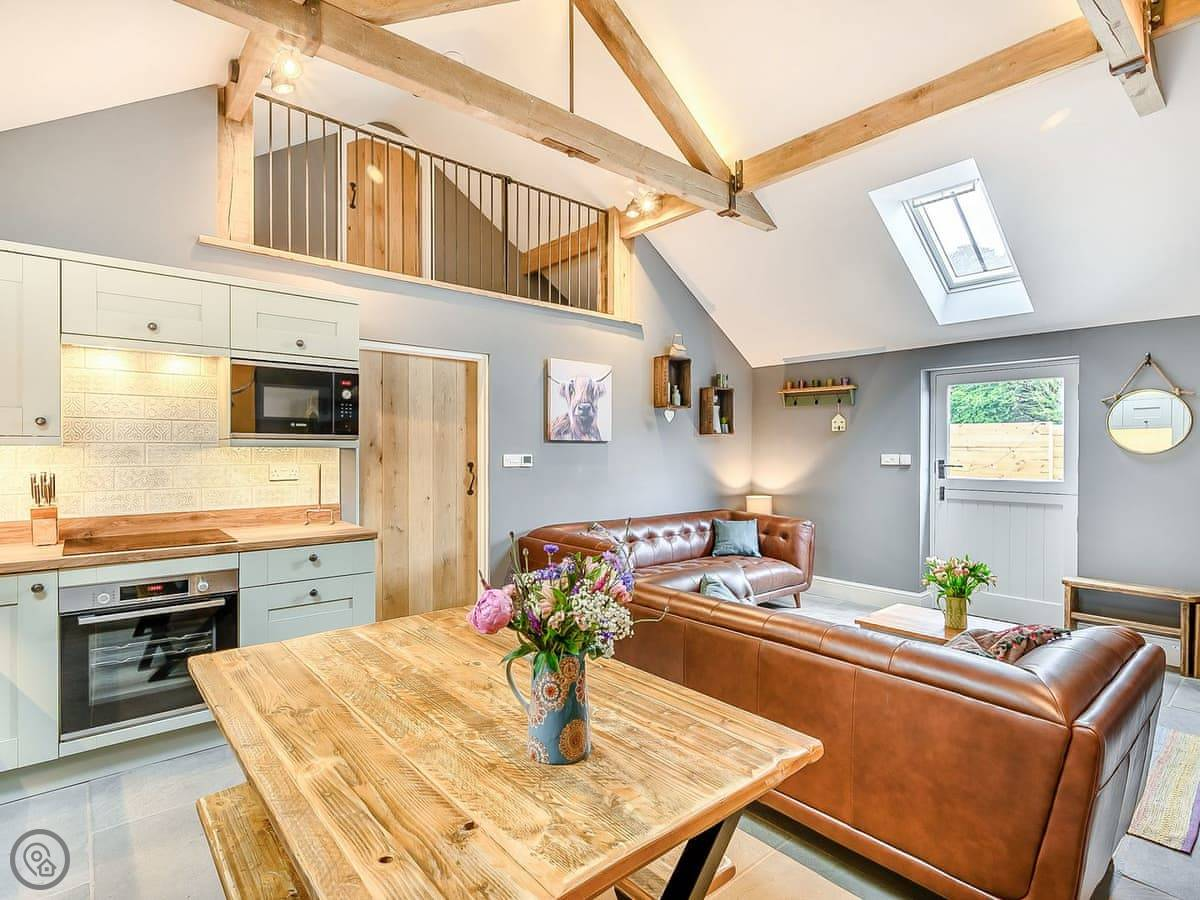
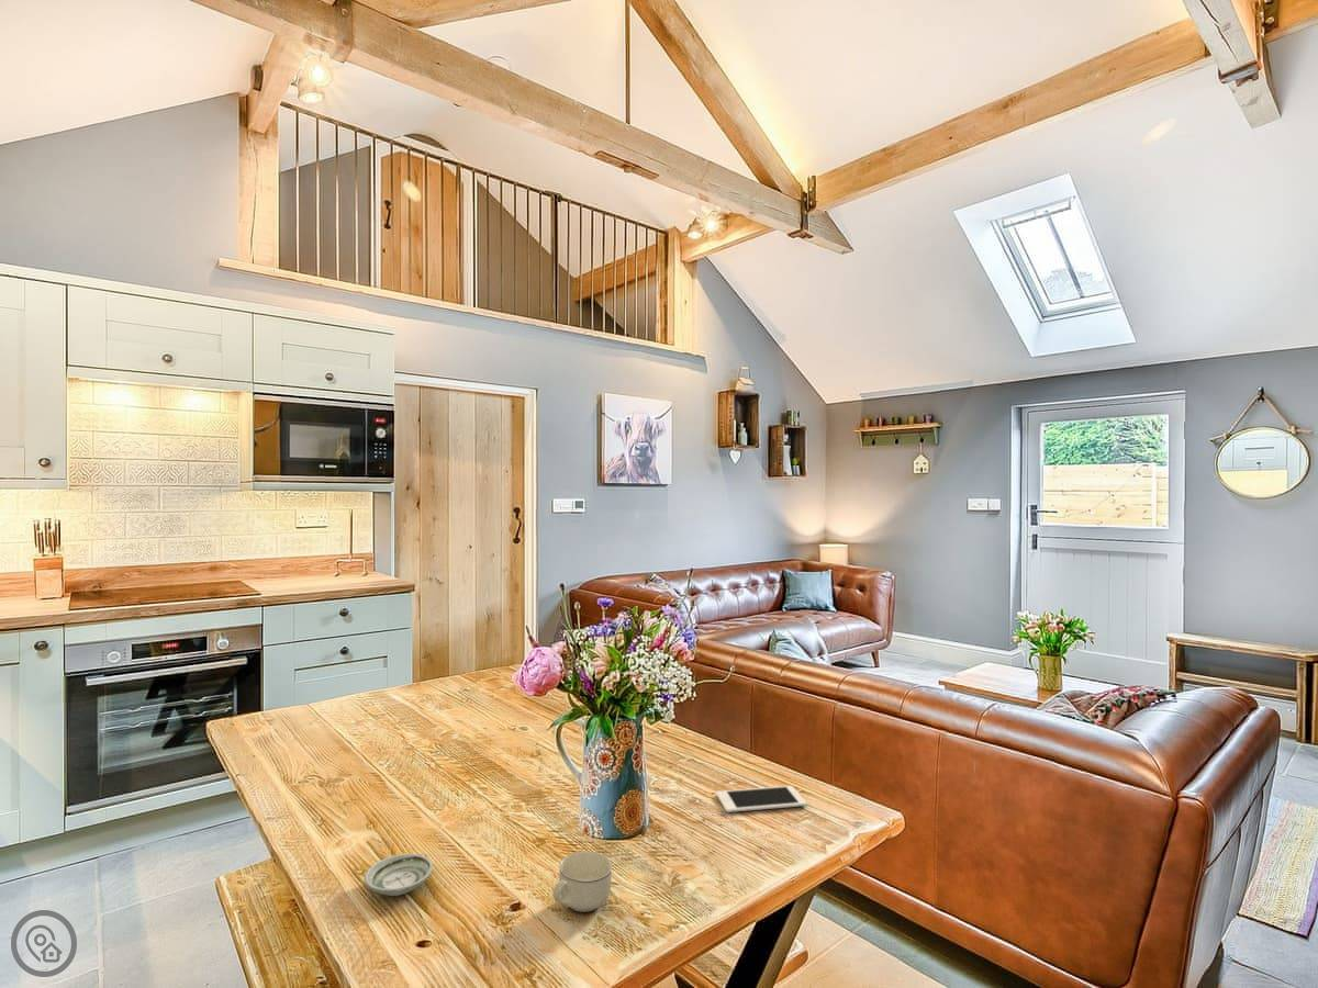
+ cup (579, 886)
+ saucer (399, 877)
+ cell phone (760, 798)
